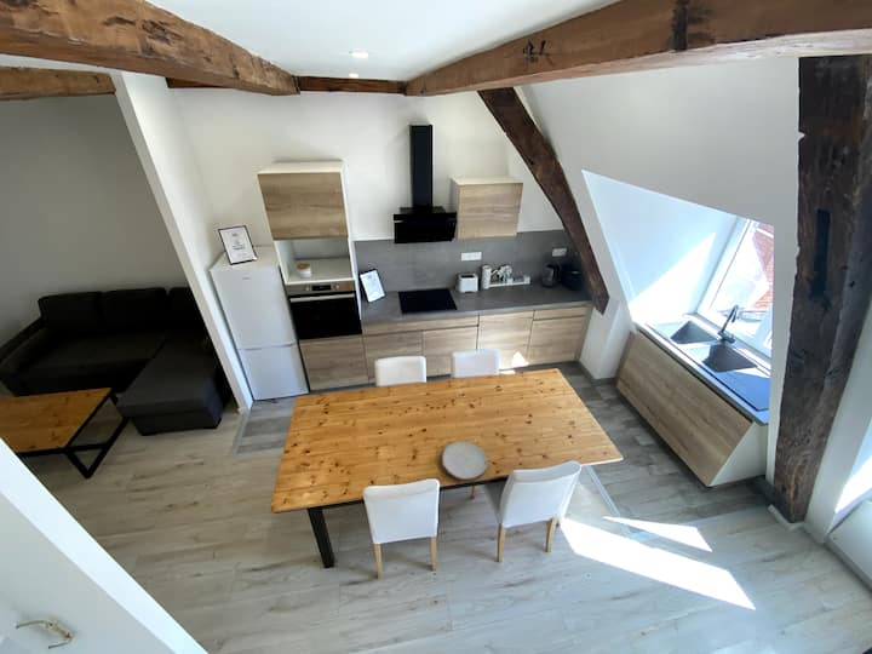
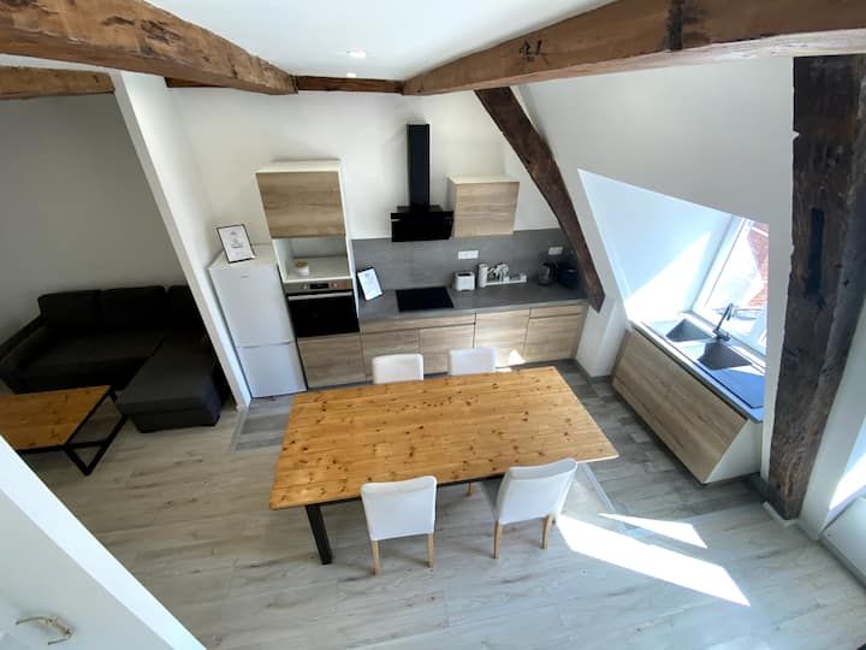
- plate (464, 460)
